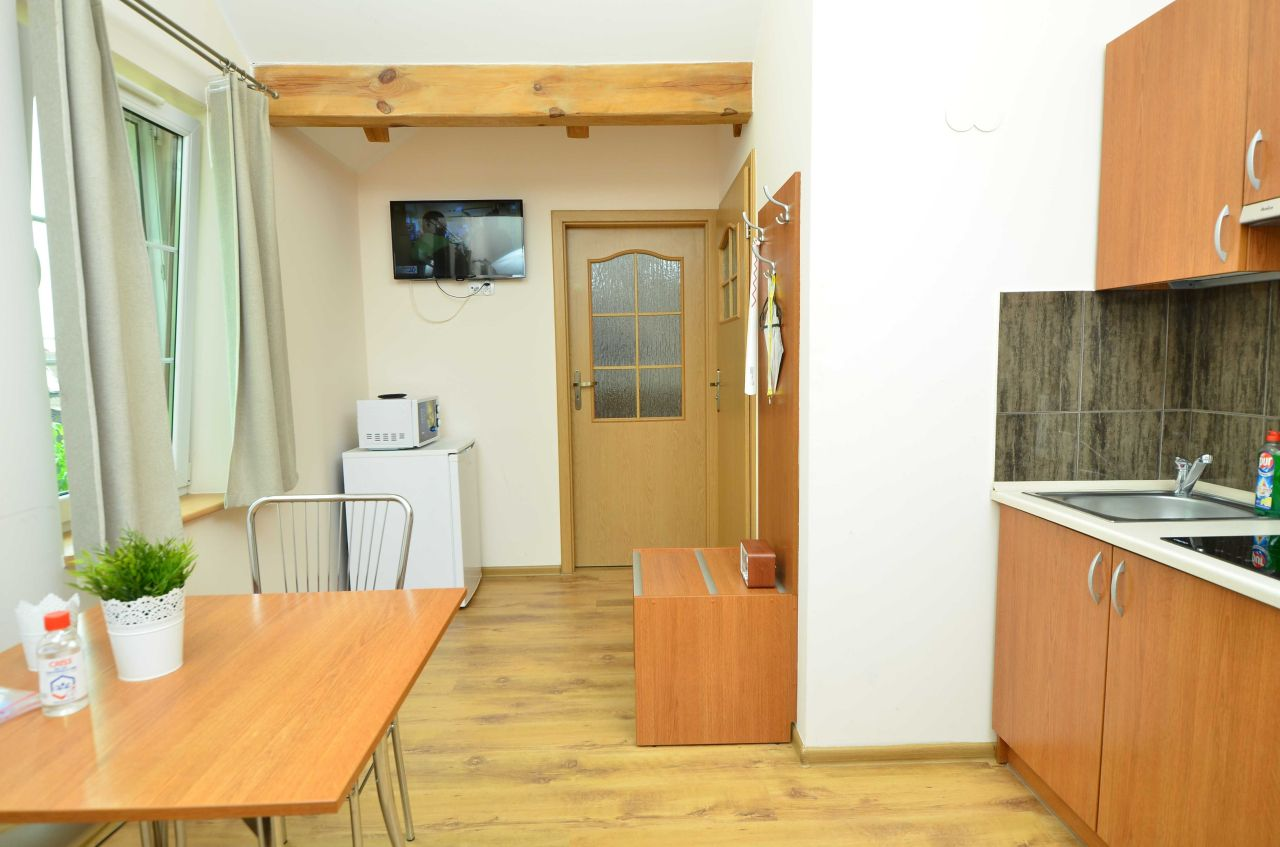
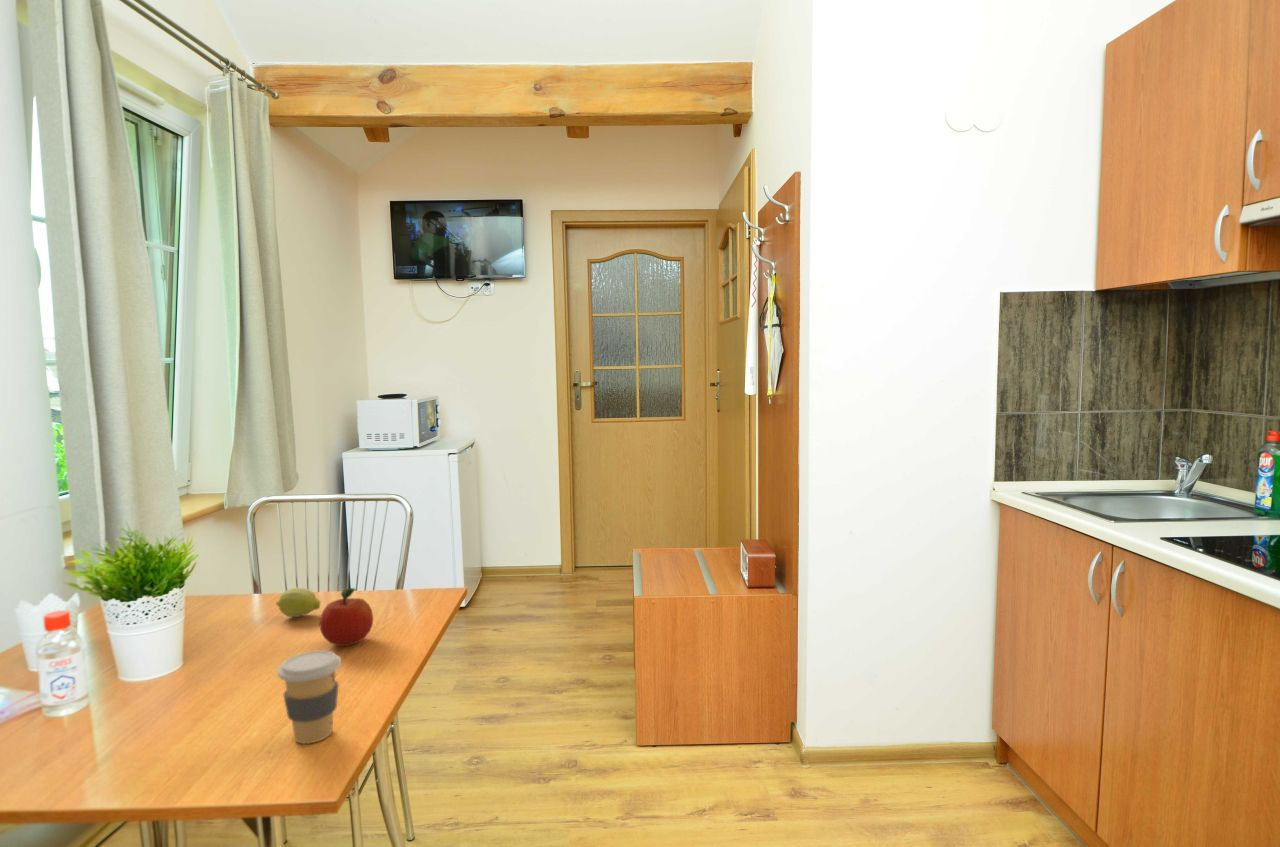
+ fruit (298, 602)
+ coffee cup (311, 697)
+ fruit (346, 616)
